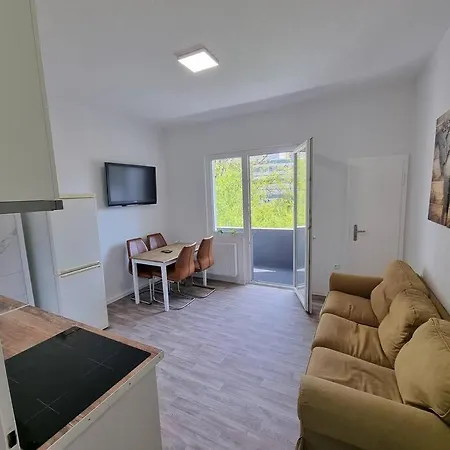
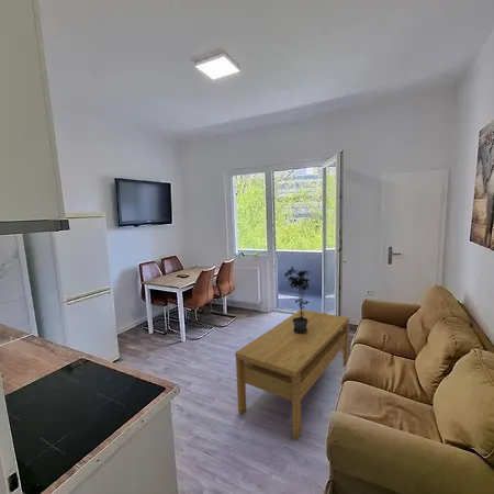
+ coffee table (300, 359)
+ potted plant (299, 299)
